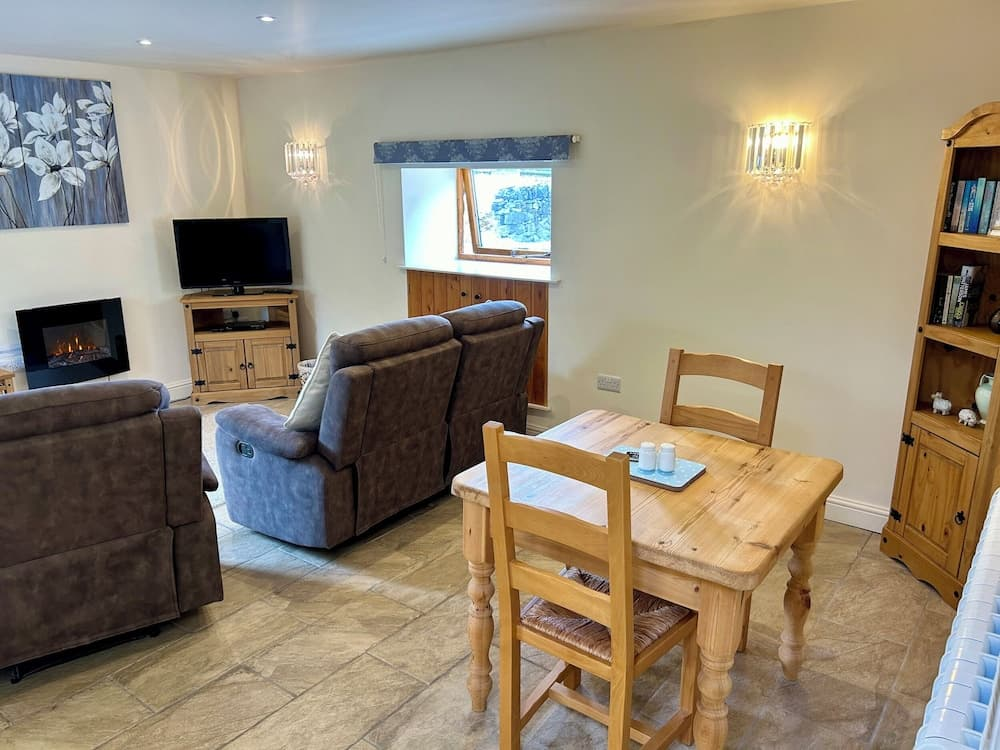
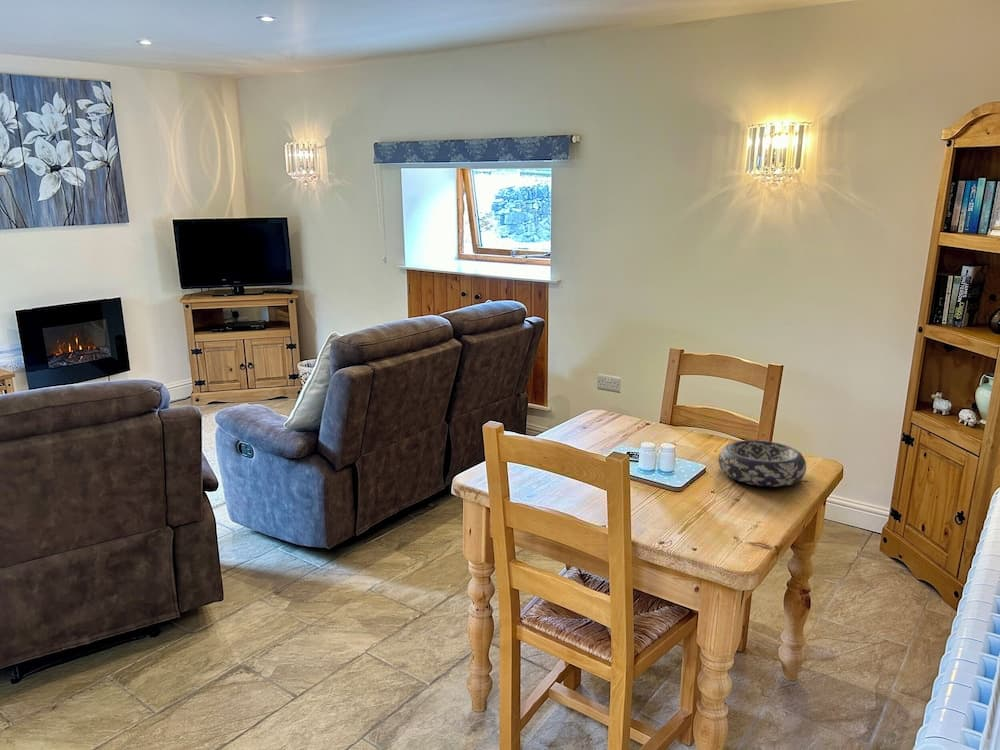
+ decorative bowl (761, 463)
